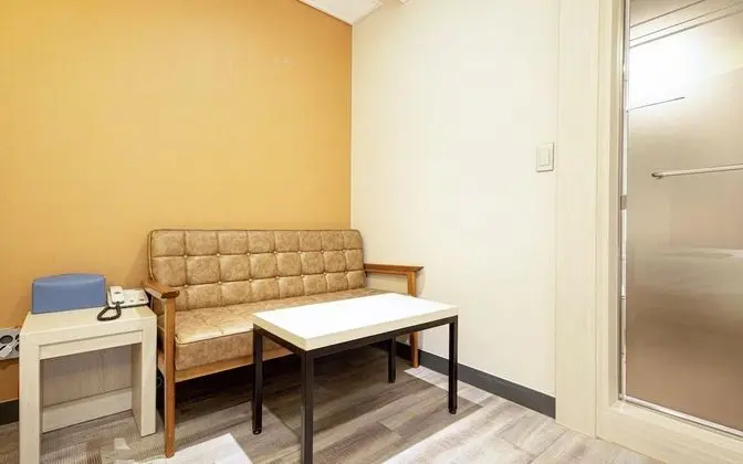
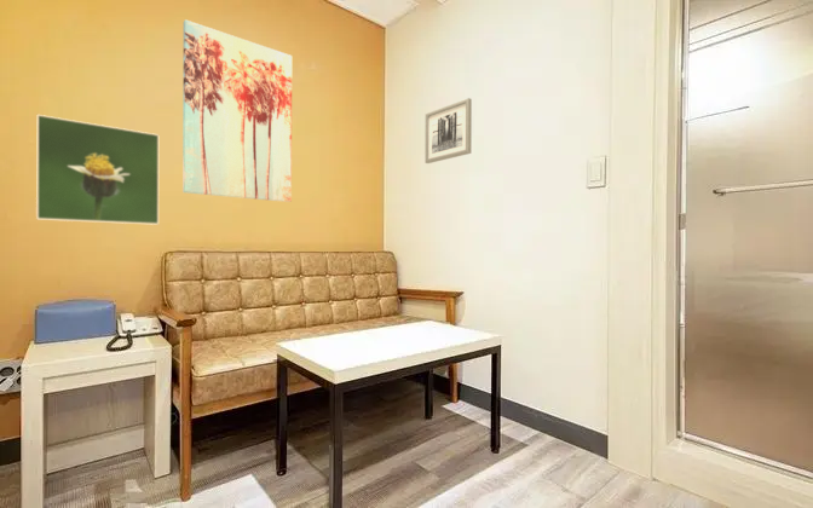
+ wall art (446, 132)
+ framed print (102, 173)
+ wall art (241, 119)
